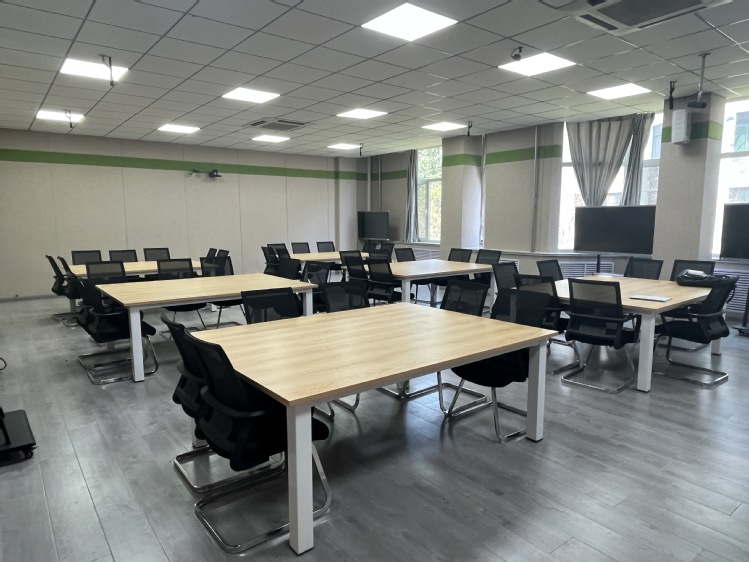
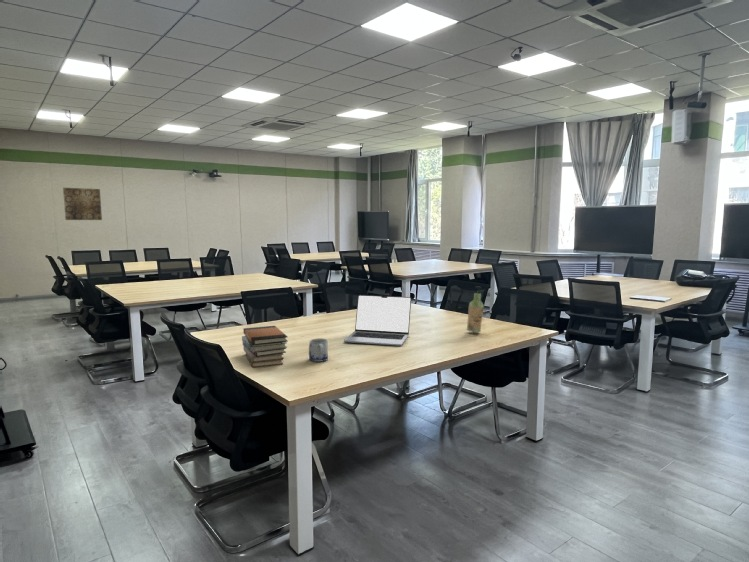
+ book stack (264, 345)
+ laptop (378, 319)
+ bottle (475, 309)
+ mug (319, 350)
+ wall art (82, 204)
